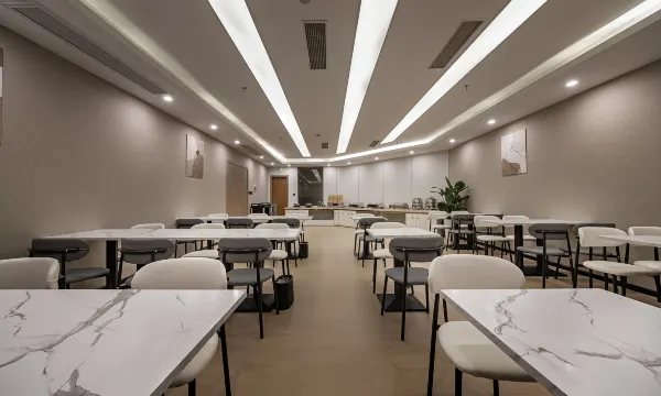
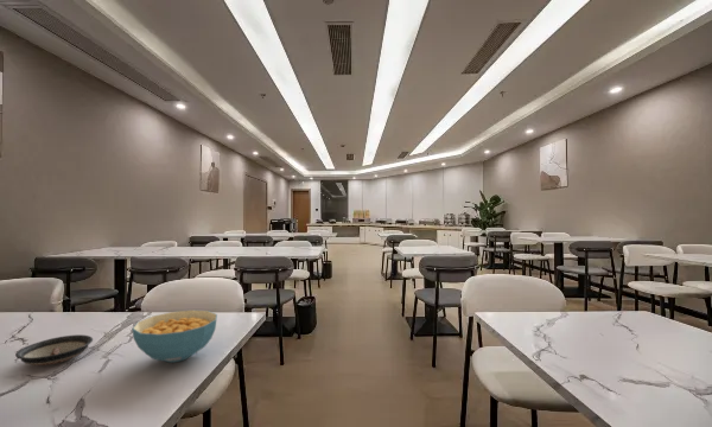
+ saucer (56, 352)
+ cereal bowl (177, 338)
